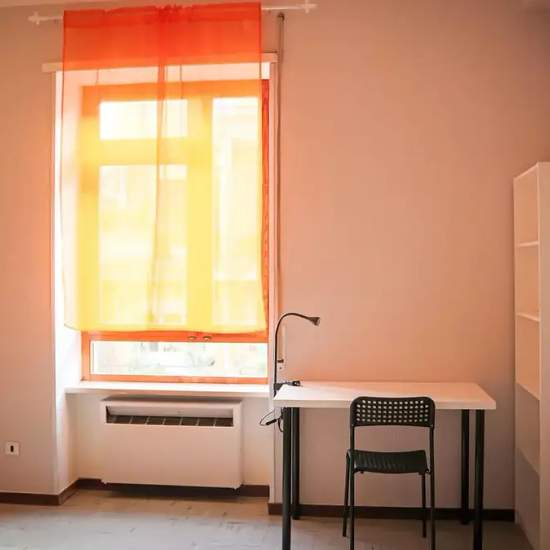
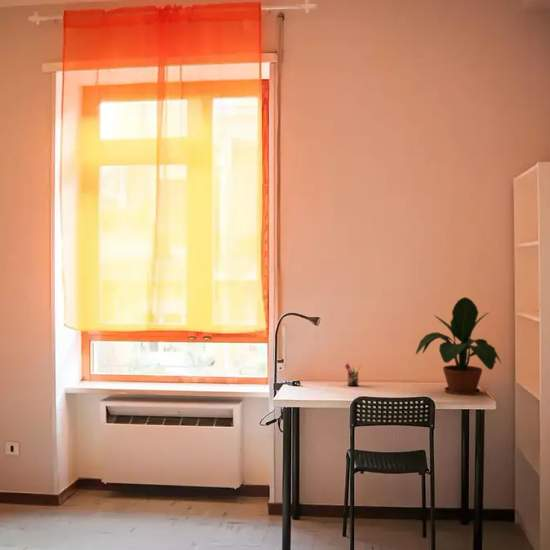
+ pen holder (352, 374)
+ potted plant (459, 344)
